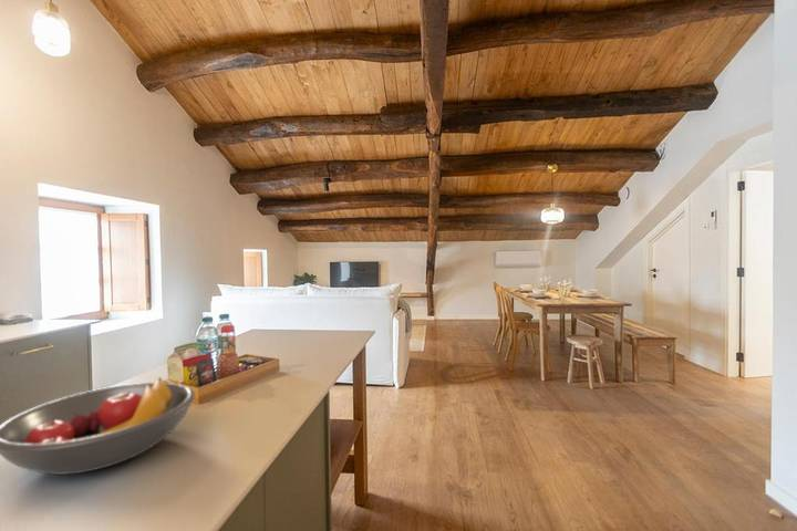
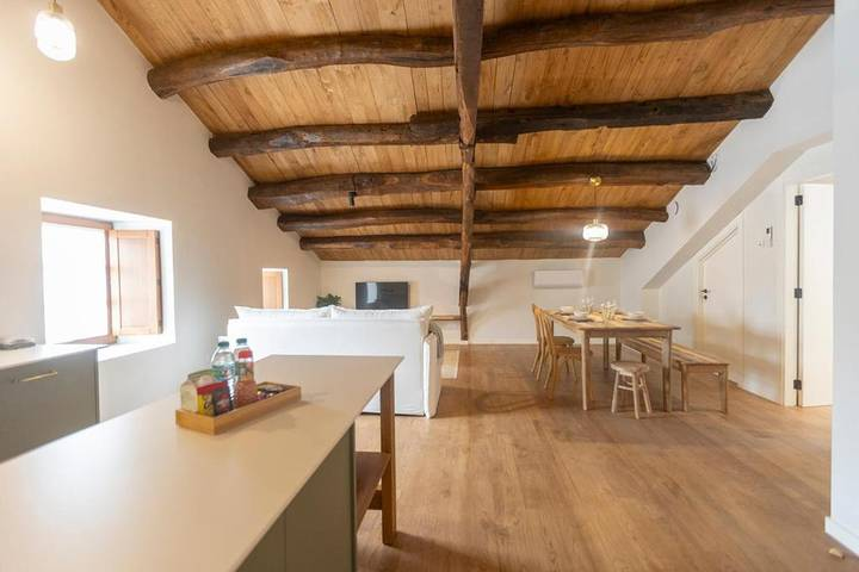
- fruit bowl (105, 424)
